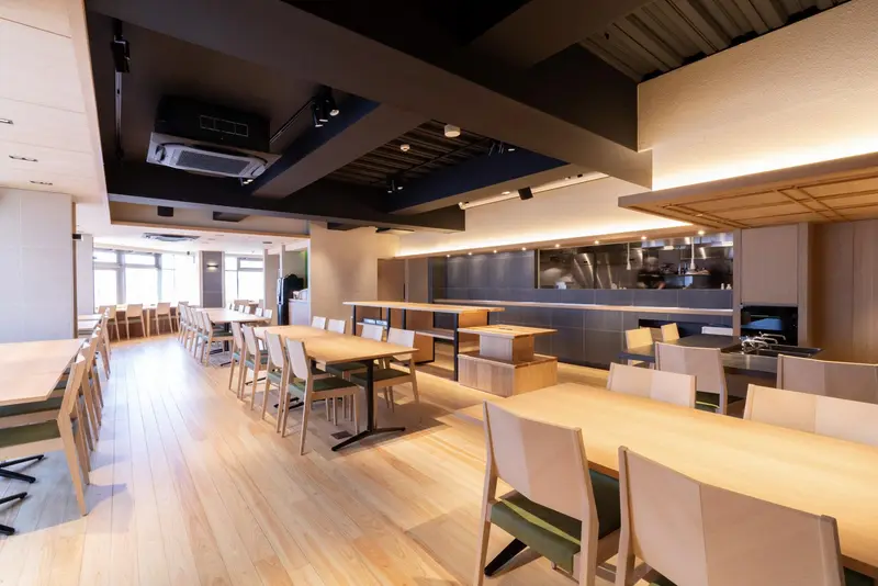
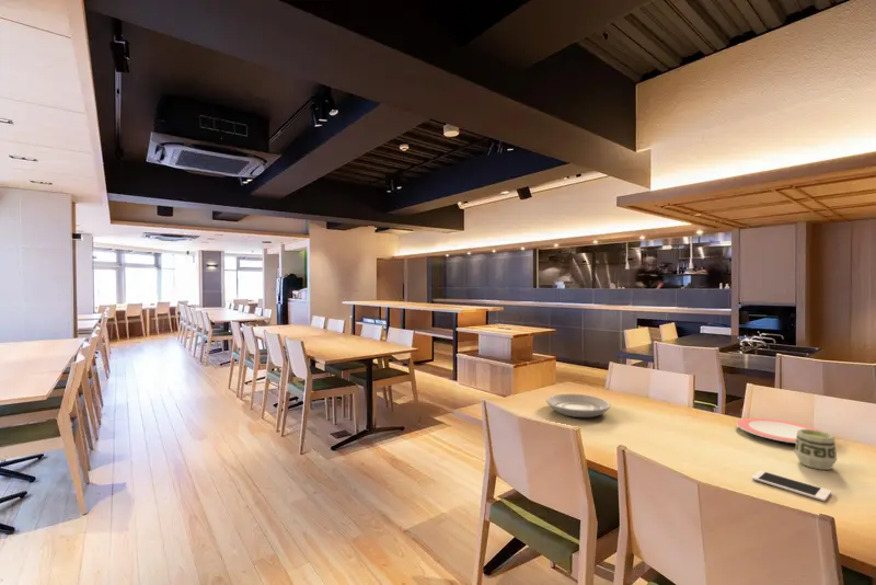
+ cell phone (789, 484)
+ cup (815, 448)
+ plate (577, 405)
+ plate (781, 432)
